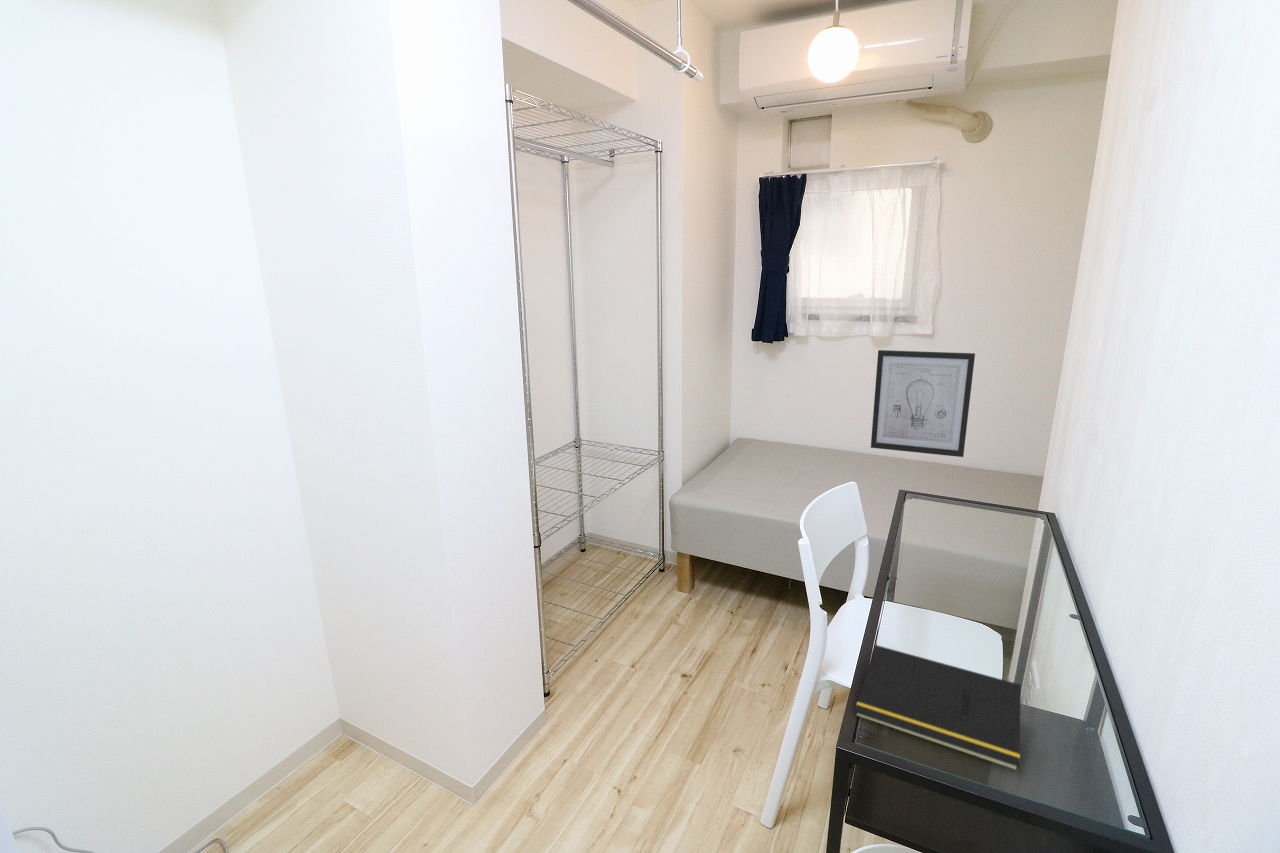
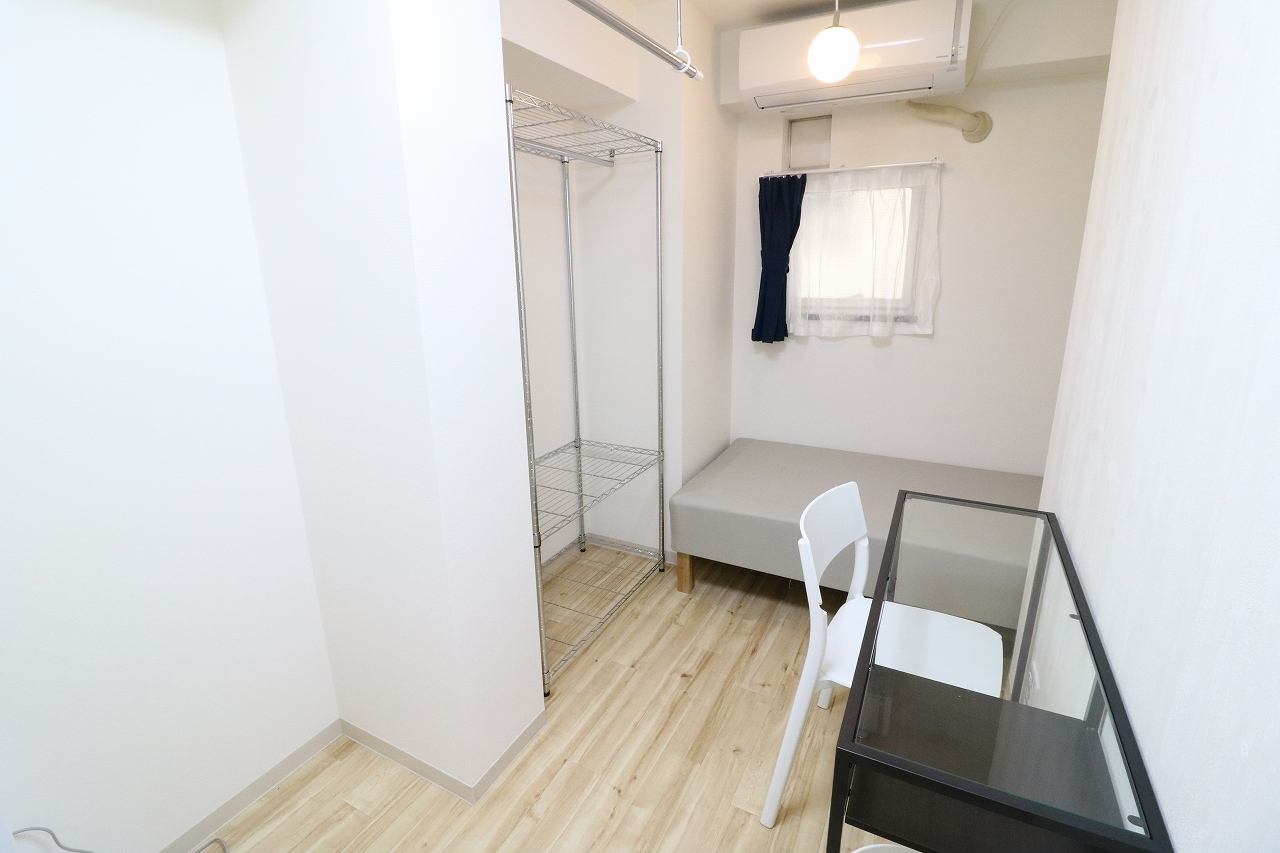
- notepad (938, 701)
- wall art (920, 402)
